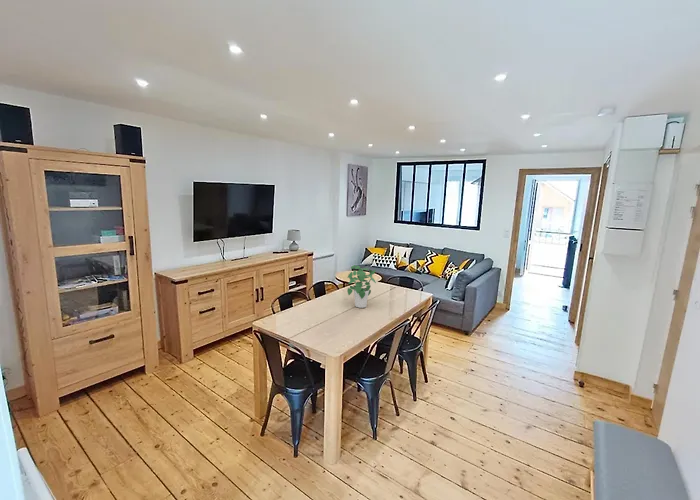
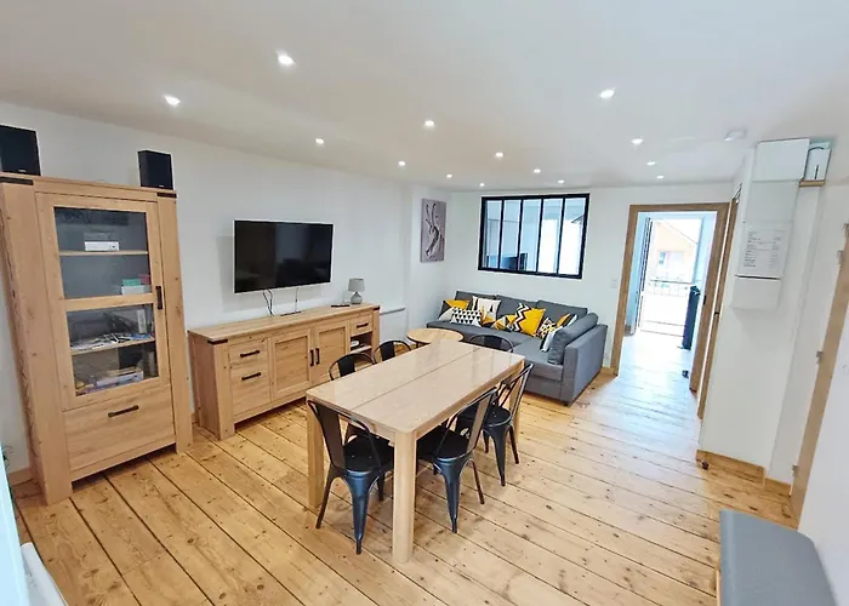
- potted plant (360, 286)
